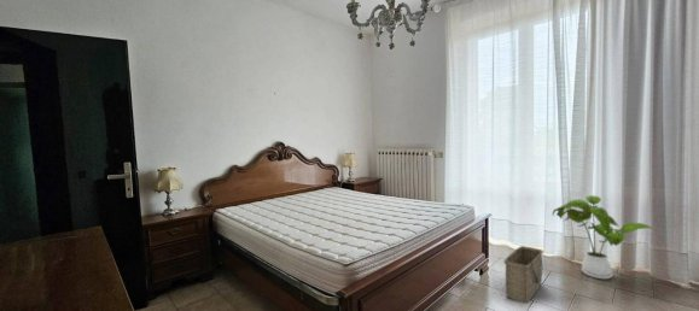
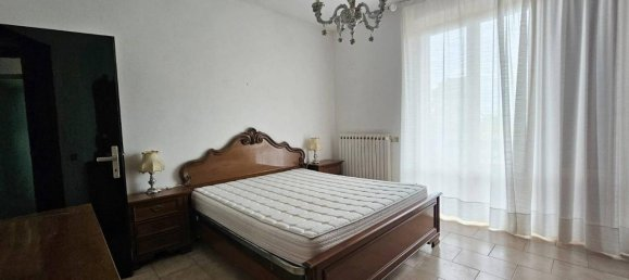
- house plant (599, 234)
- basket (524, 272)
